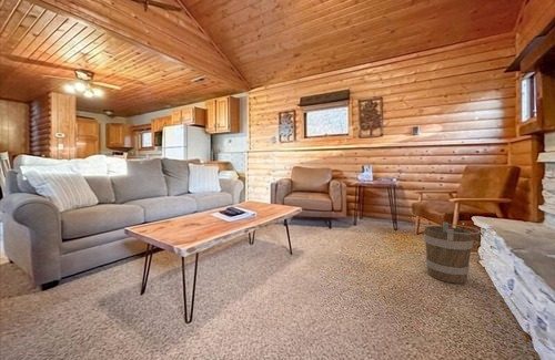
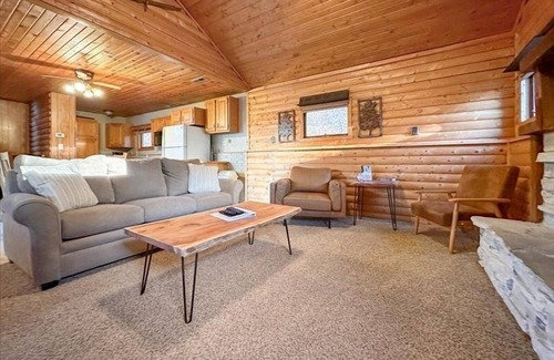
- bucket (450, 250)
